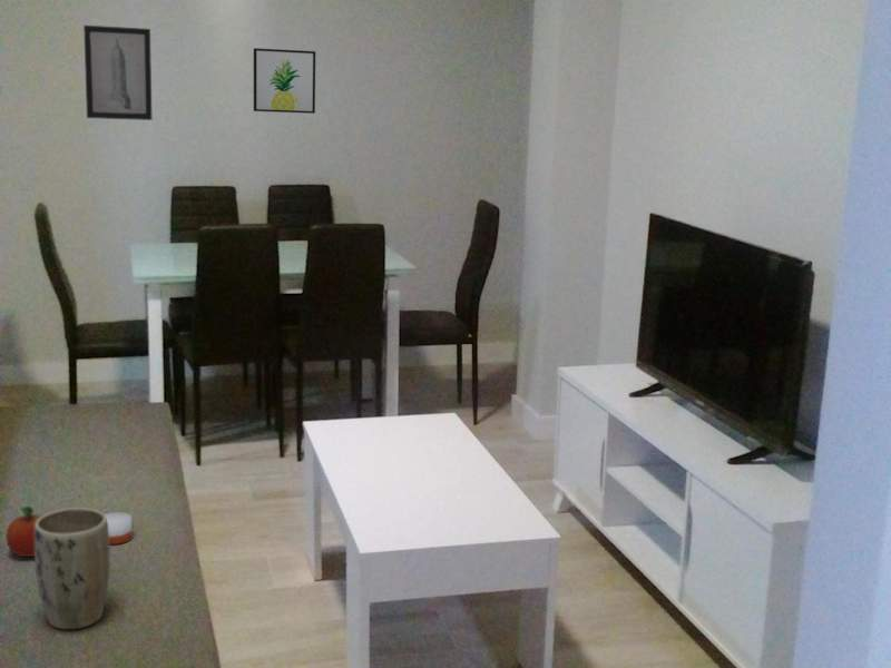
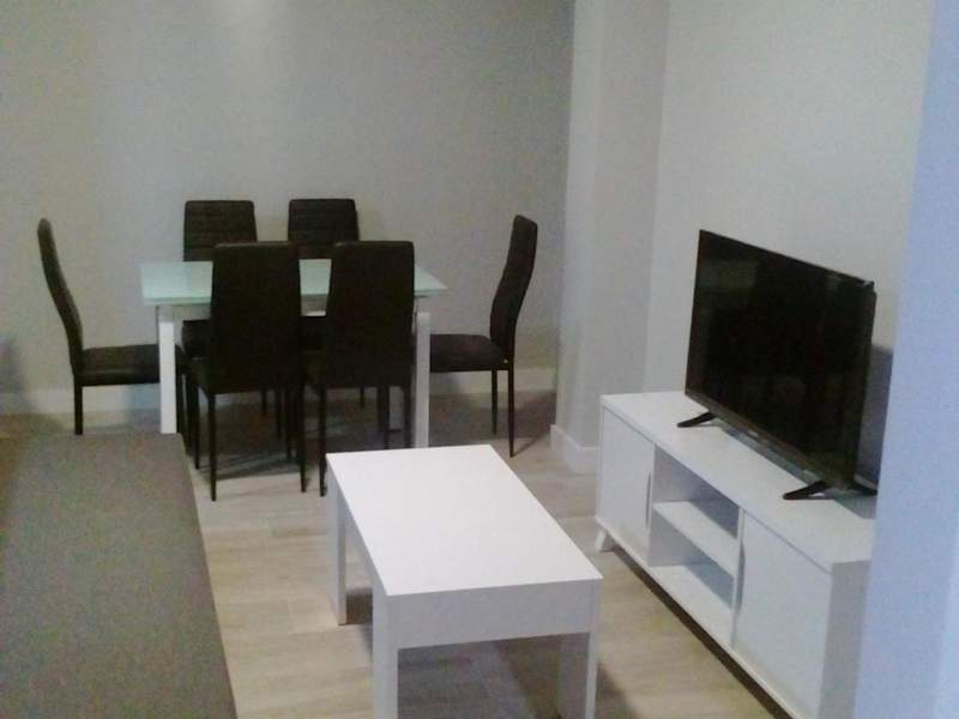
- fruit (29, 531)
- plant pot (72, 569)
- candle (114, 517)
- wall art (118, 73)
- wall art (284, 81)
